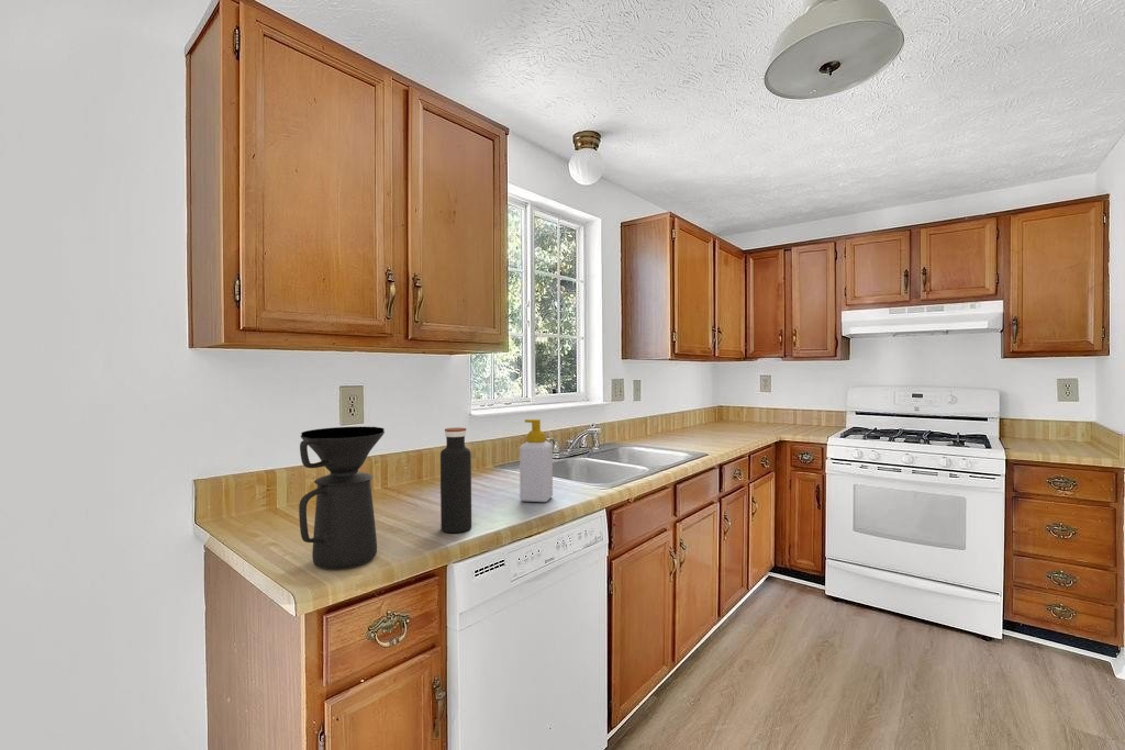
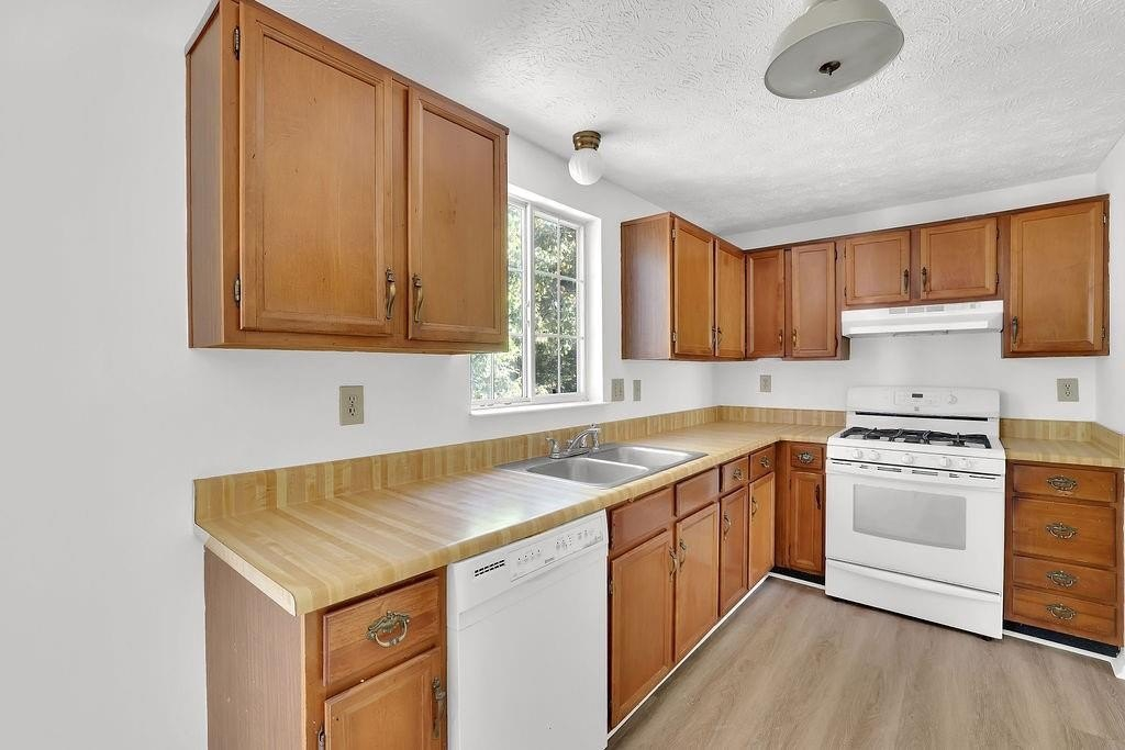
- coffee maker (344, 494)
- water bottle (456, 478)
- soap bottle (536, 459)
